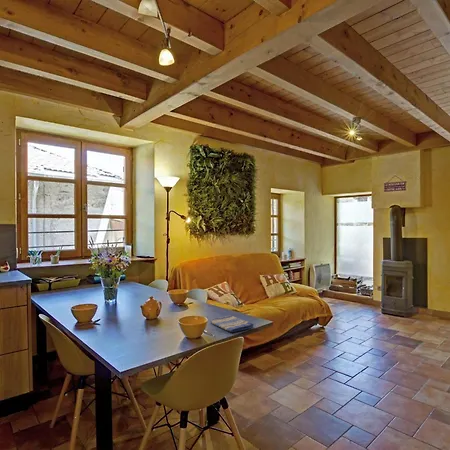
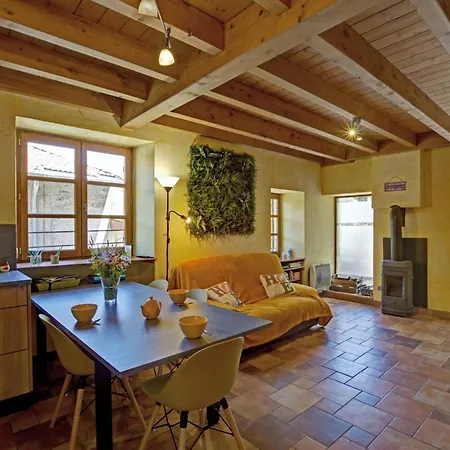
- dish towel (231, 323)
